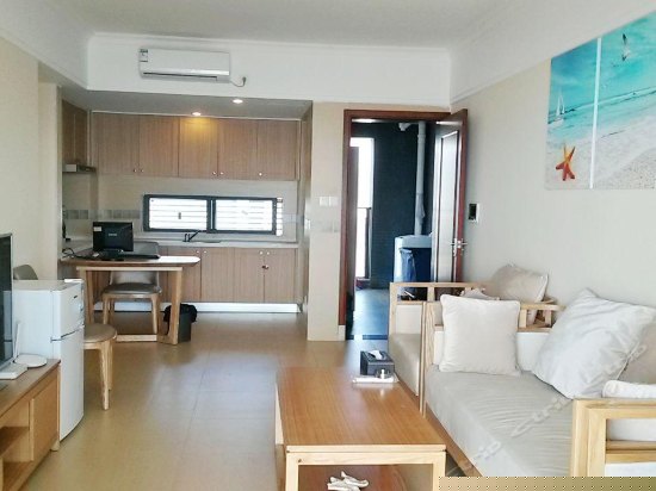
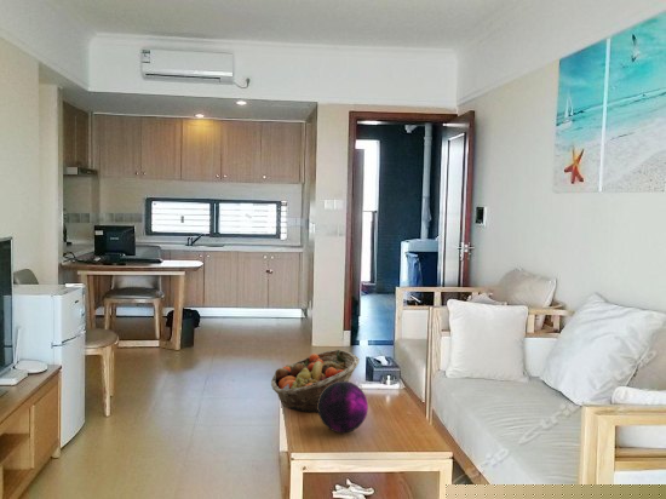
+ fruit basket (314, 378)
+ decorative orb (343, 406)
